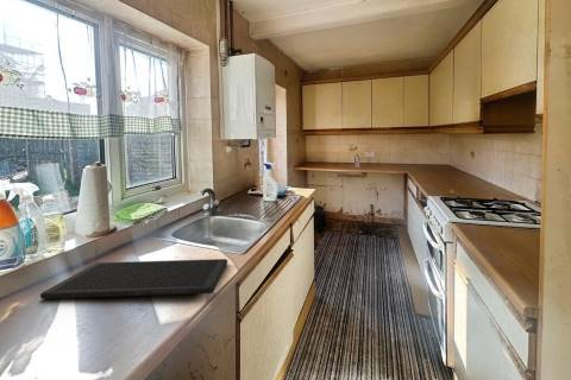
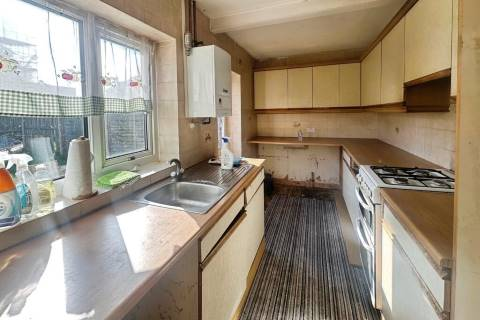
- cutting board (146, 276)
